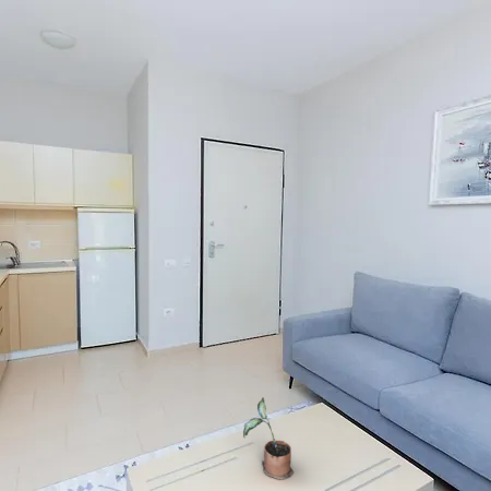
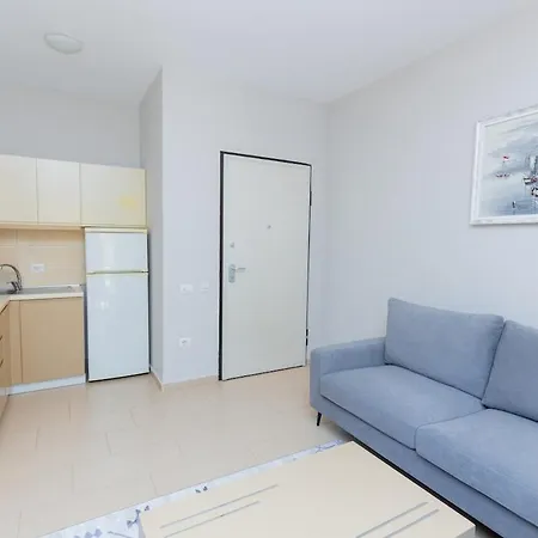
- potted plant (272, 434)
